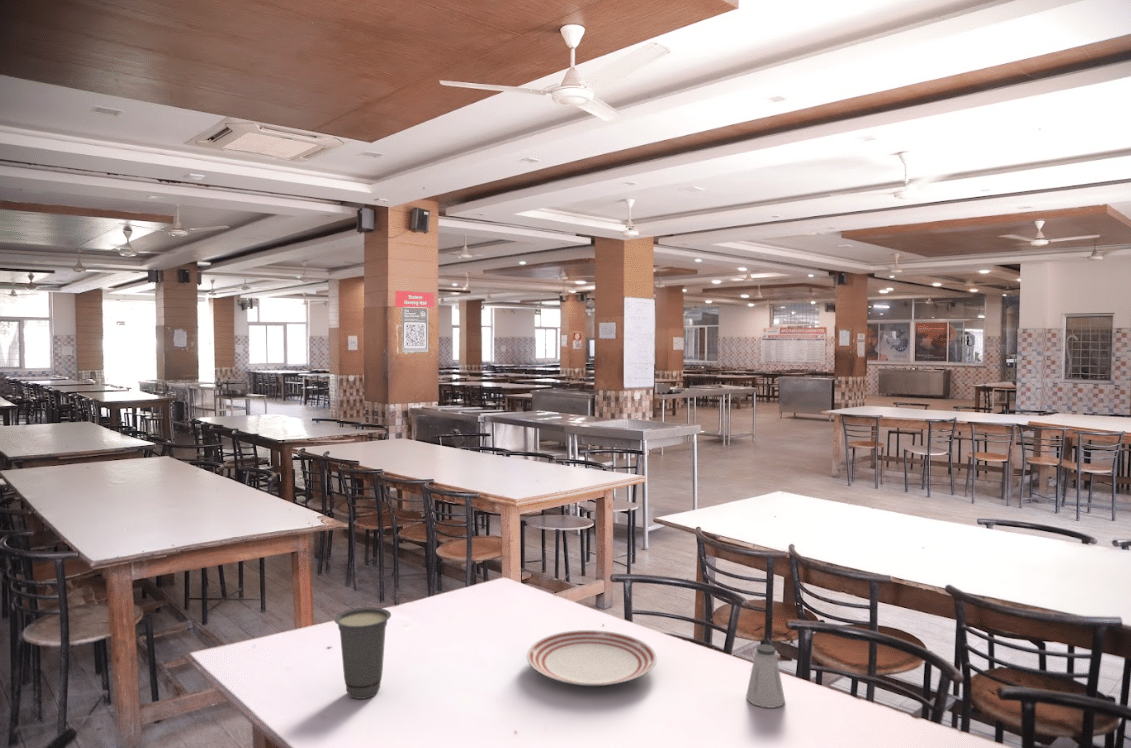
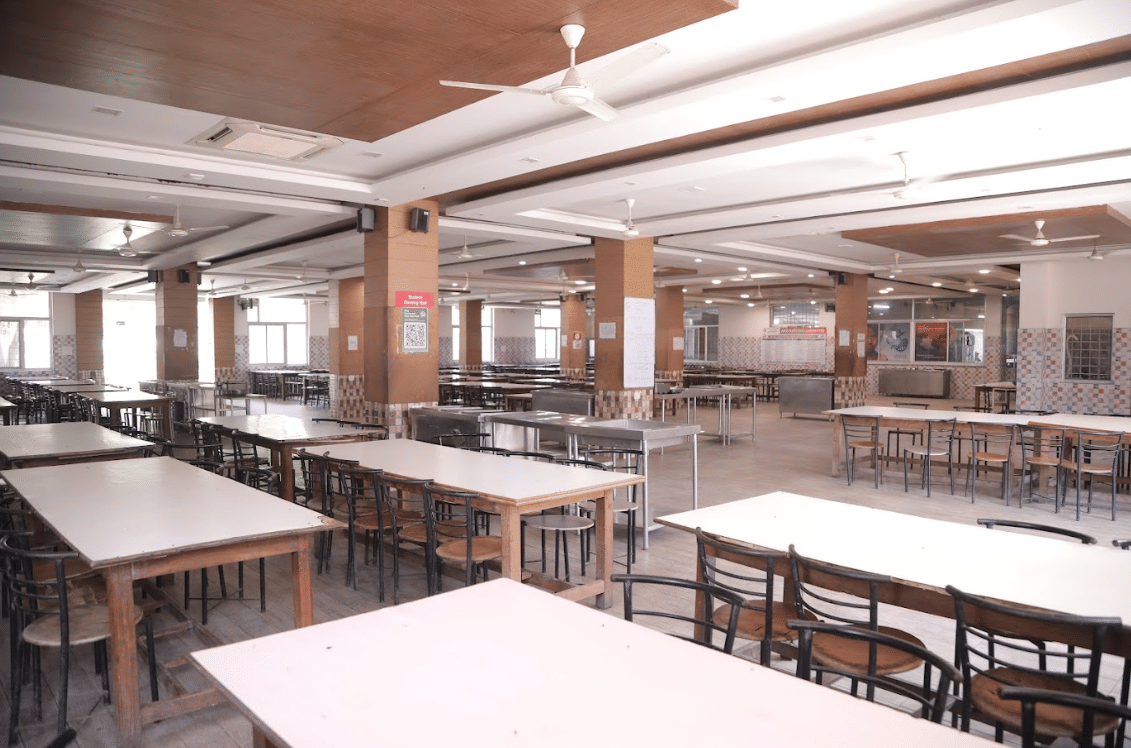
- saltshaker (765, 673)
- cup (363, 654)
- dinner plate (591, 660)
